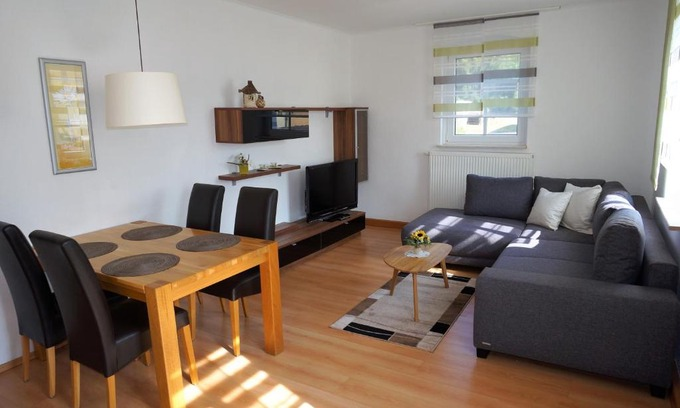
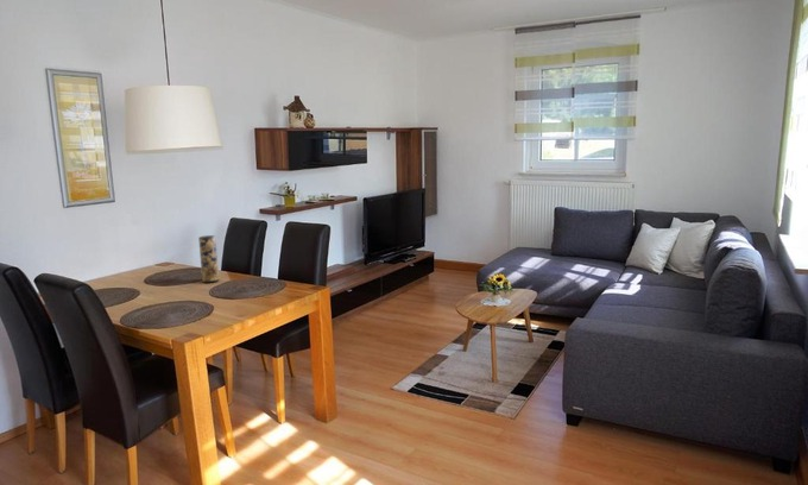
+ vase (208, 258)
